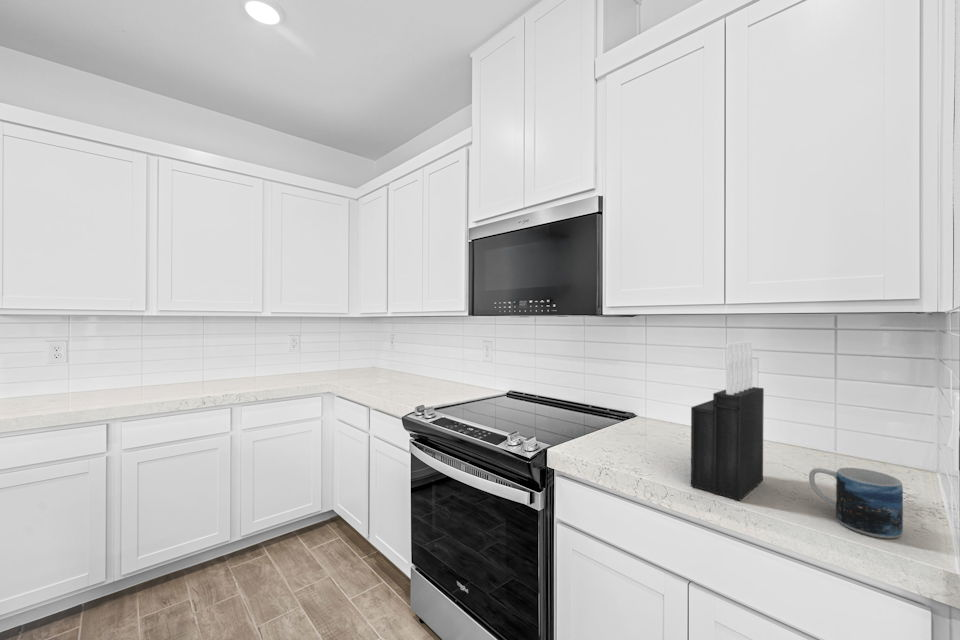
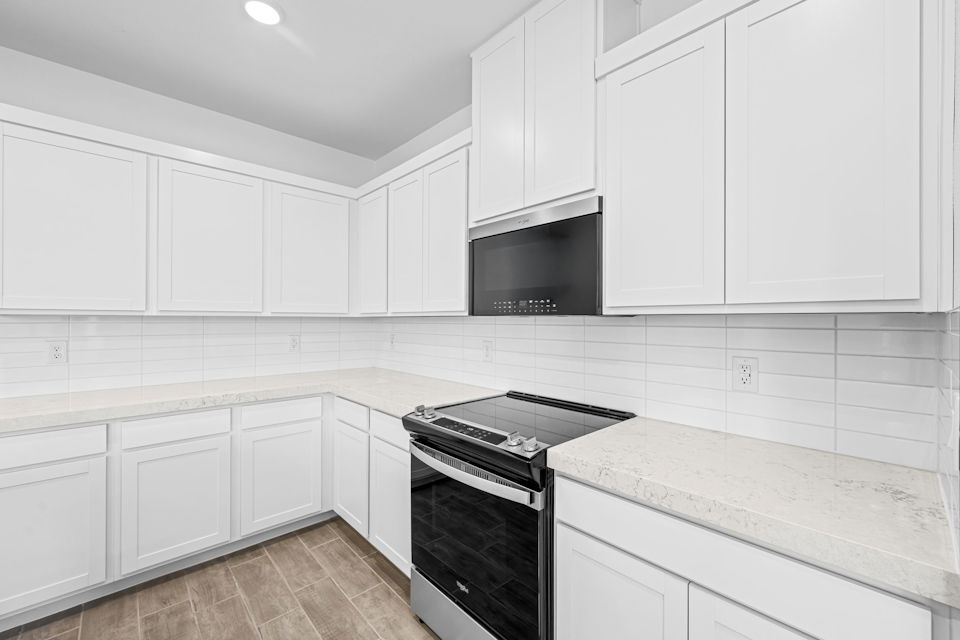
- knife block (722, 411)
- mug (852, 497)
